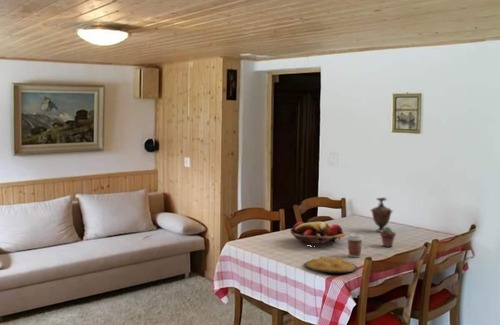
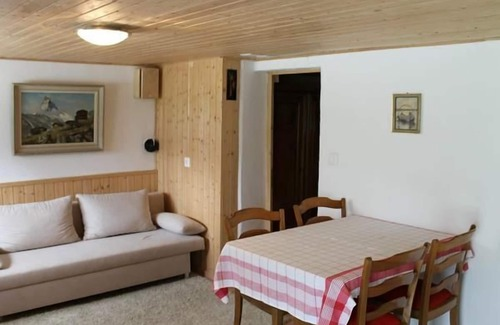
- vase (382, 213)
- fruit basket (317, 232)
- plate (330, 262)
- coffee cup (354, 245)
- potted succulent (387, 236)
